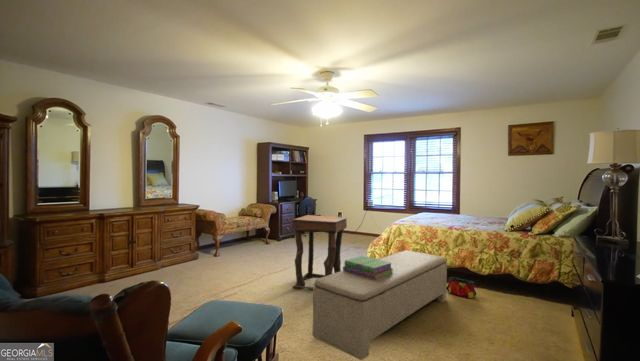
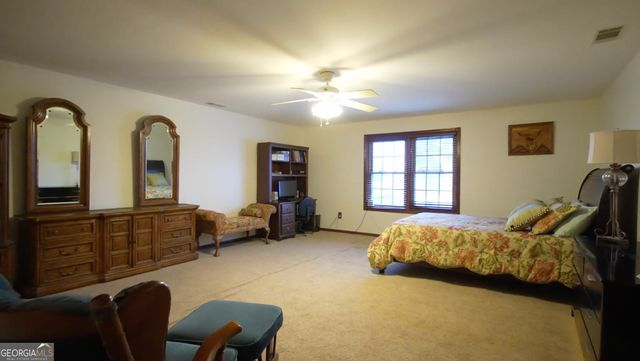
- side table (313, 250)
- stack of books (367, 266)
- bag (460, 286)
- bench (388, 290)
